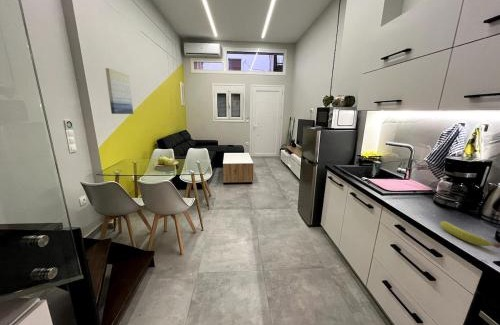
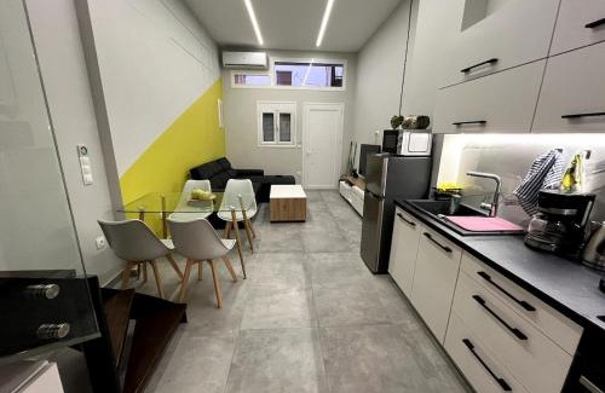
- fruit (464, 232)
- wall art (120, 93)
